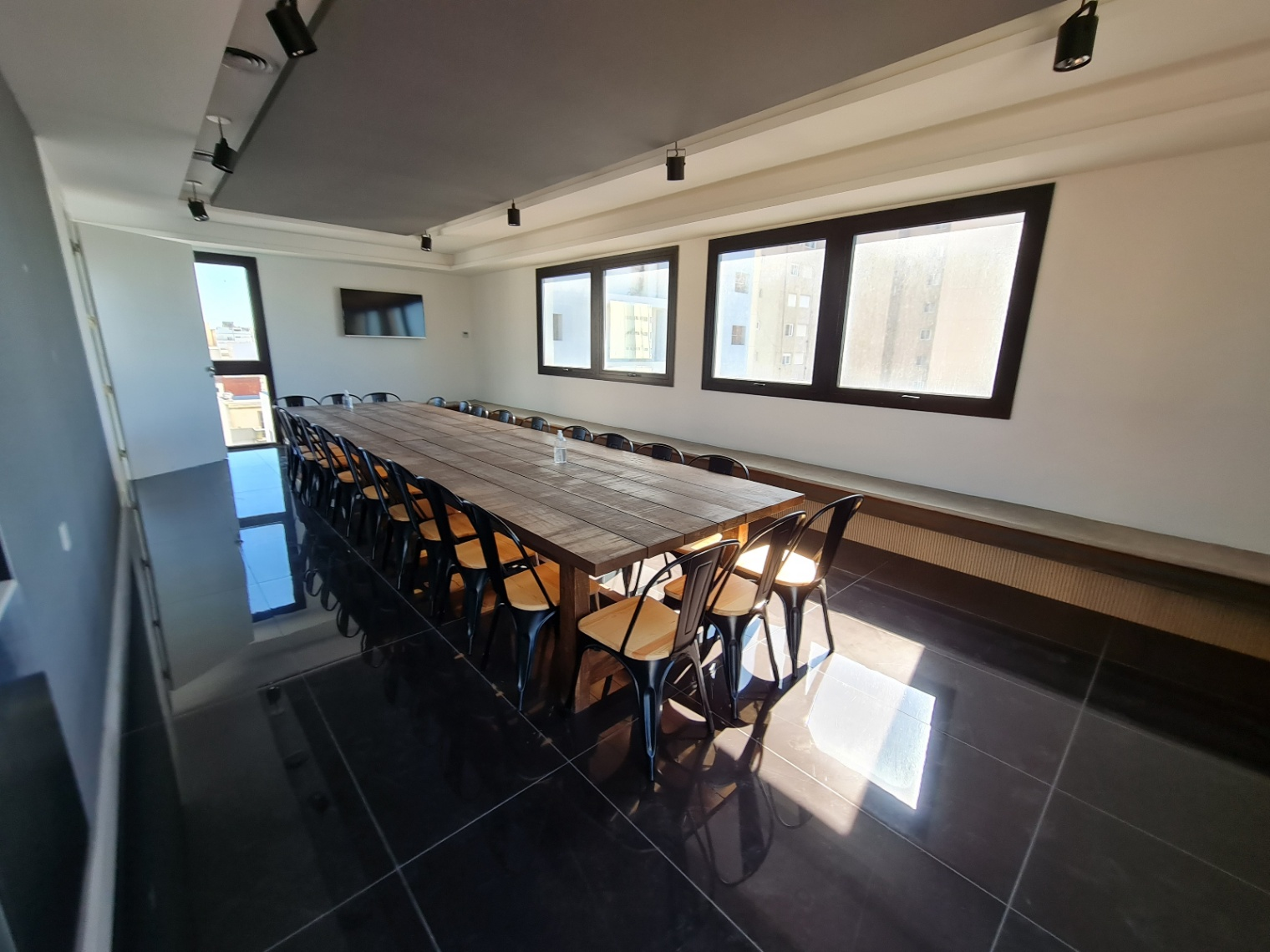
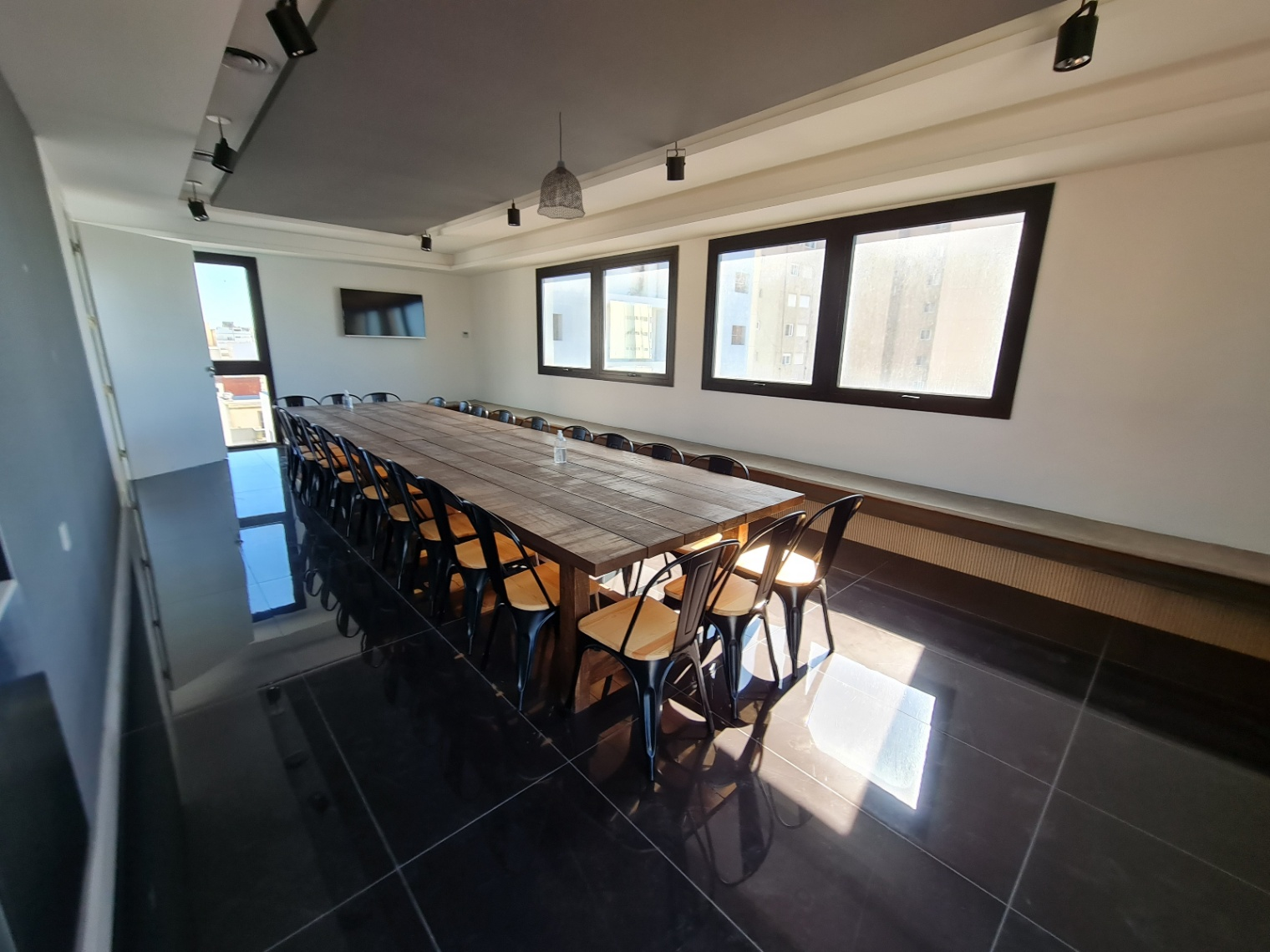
+ pendant lamp (561, 164)
